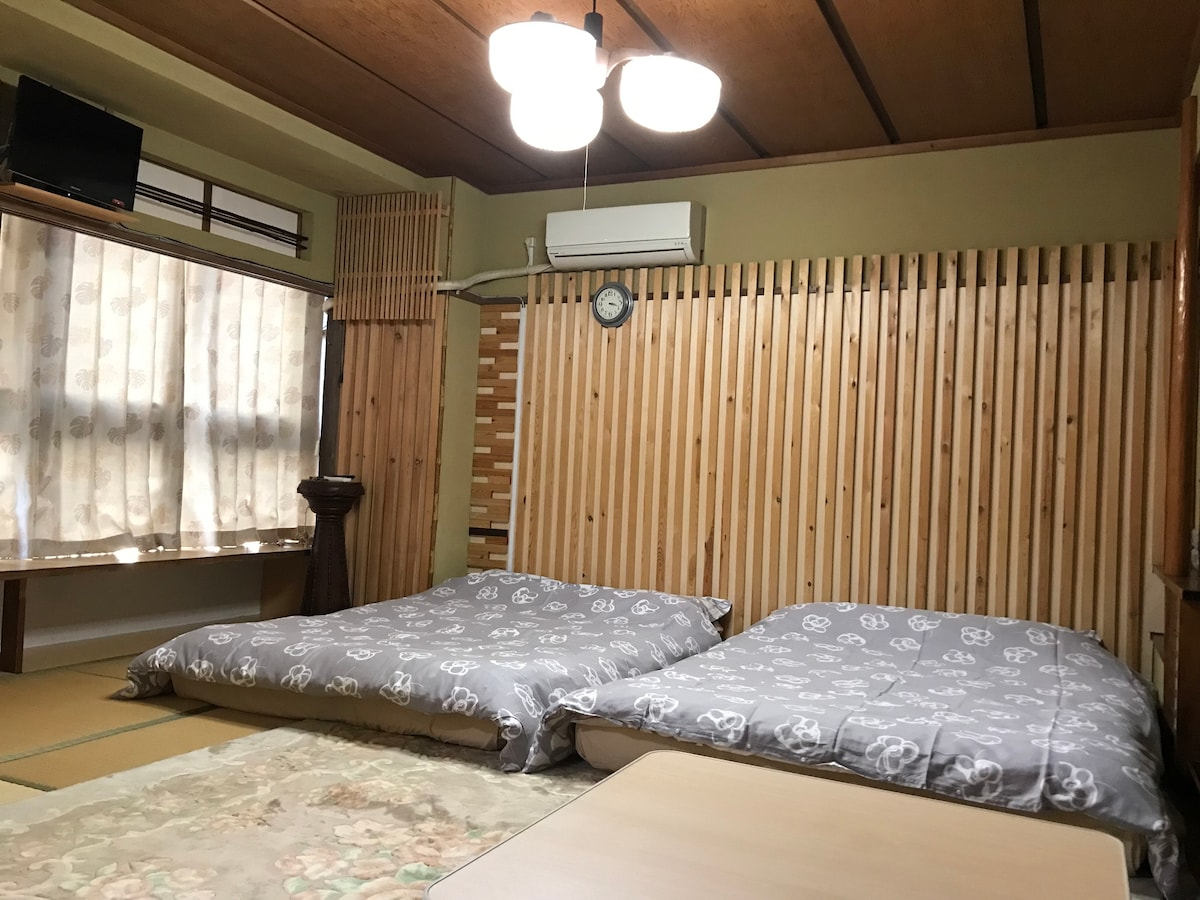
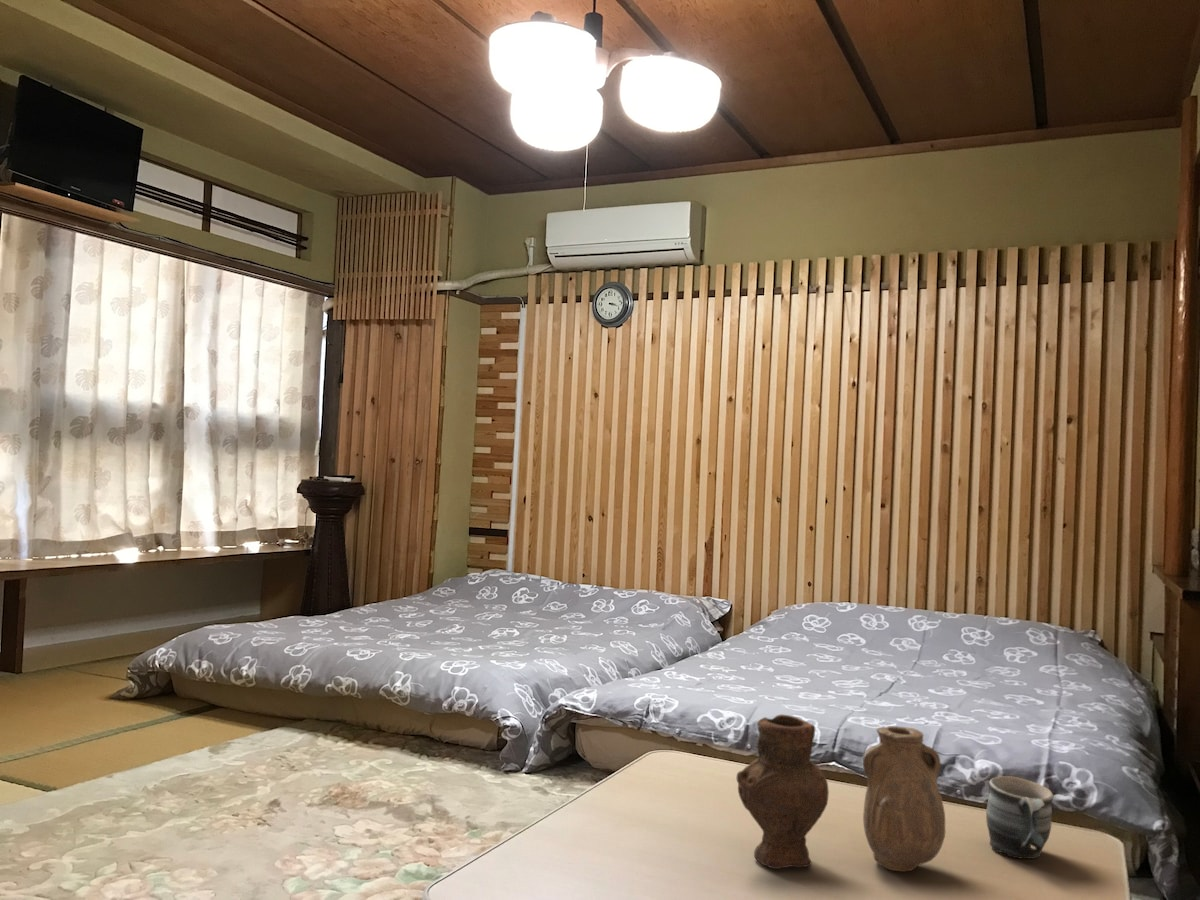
+ vase (828, 793)
+ mug (1024, 821)
